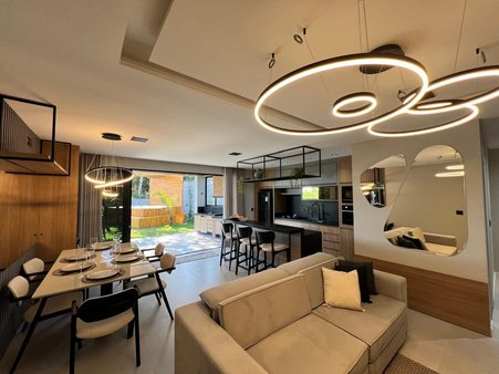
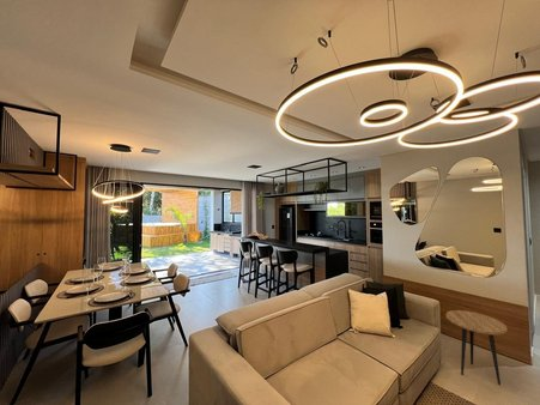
+ side table (473, 344)
